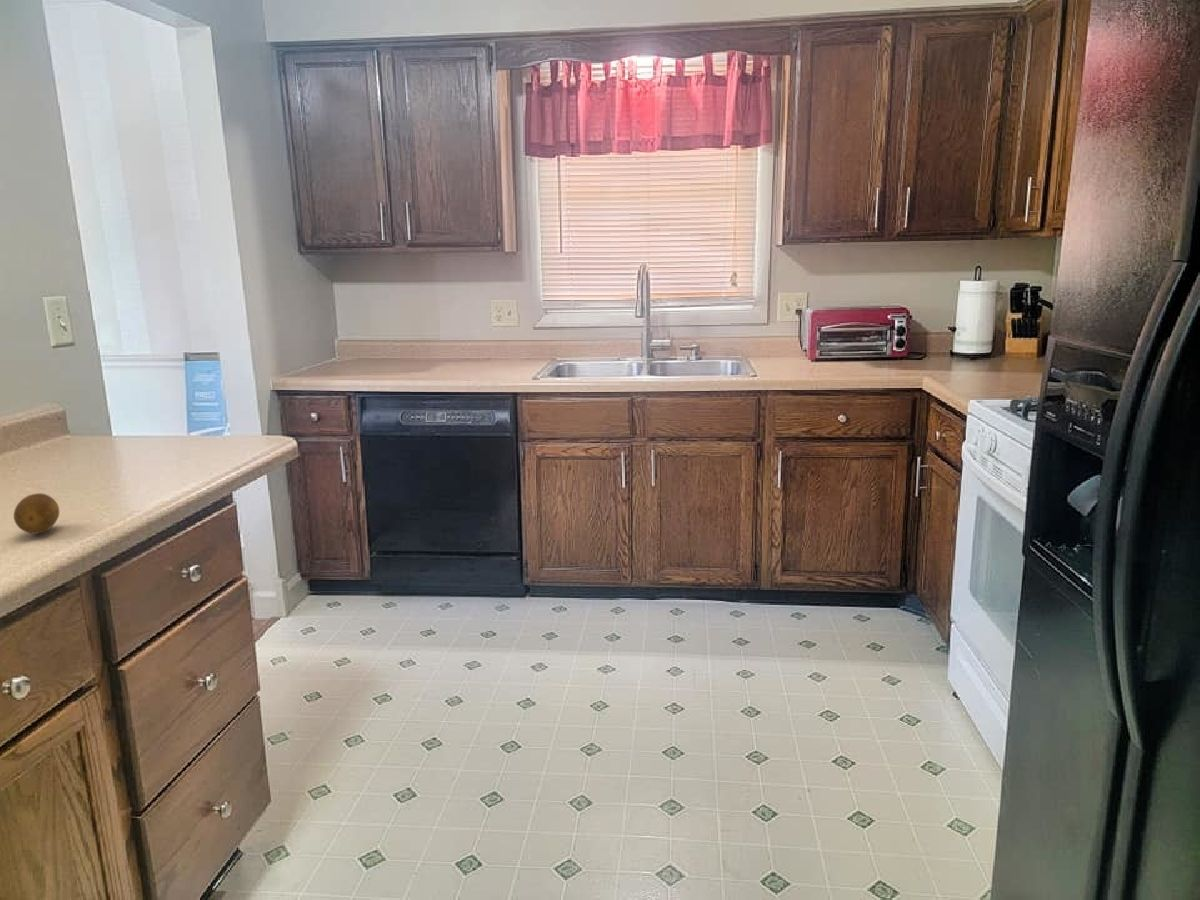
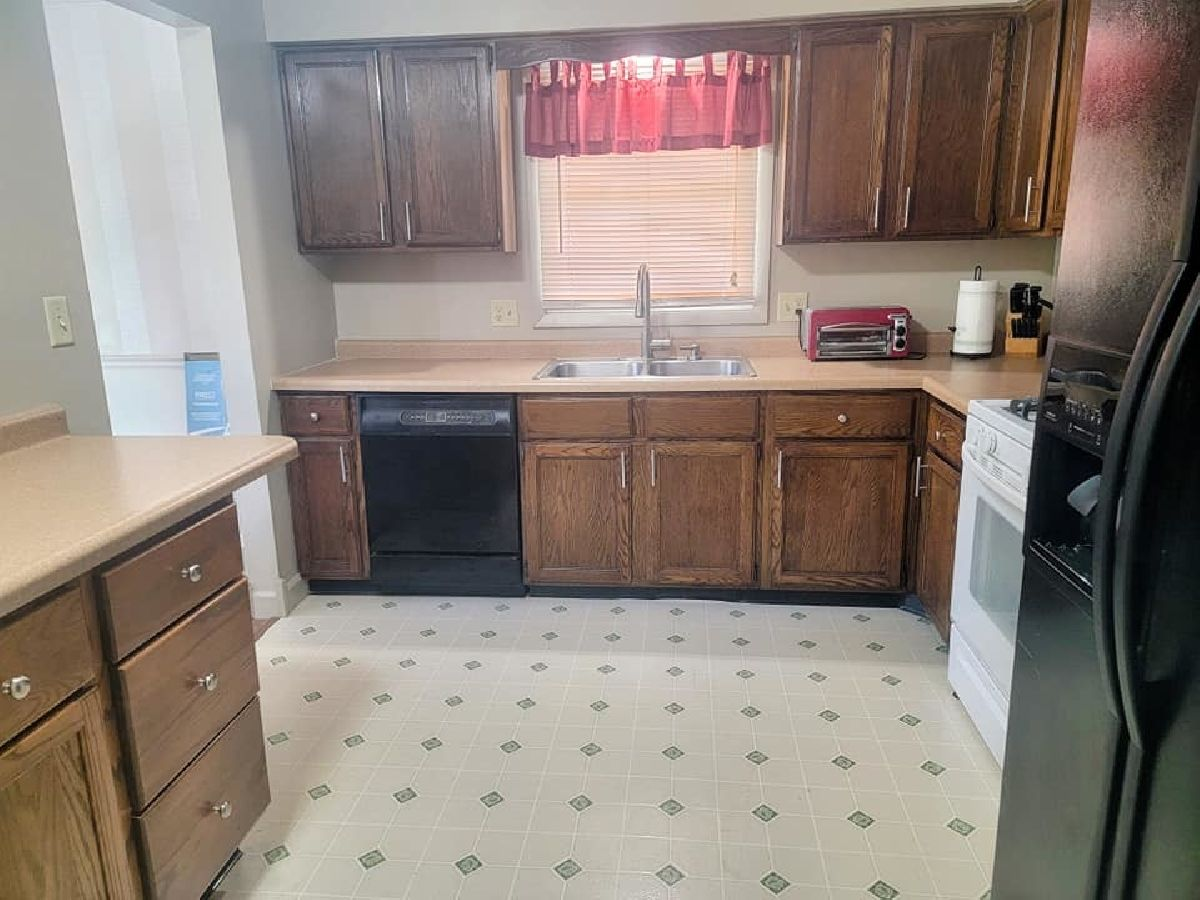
- fruit (37, 513)
